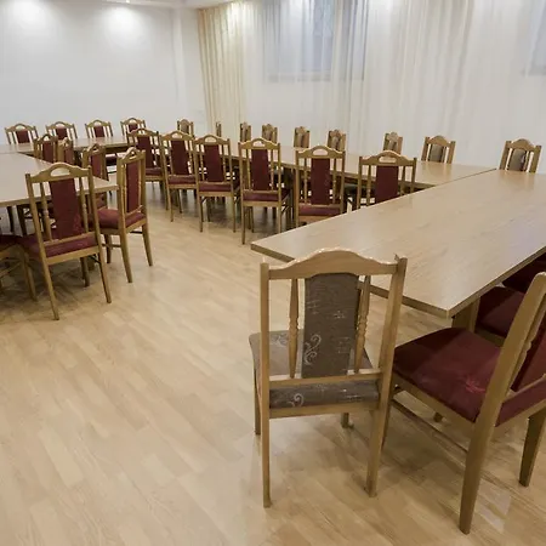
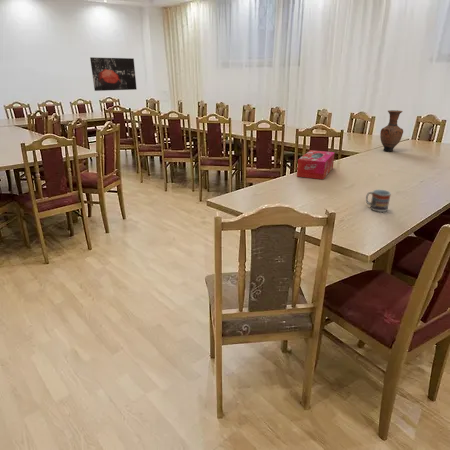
+ wall art (114, 74)
+ tissue box (316, 164)
+ cup (377, 199)
+ vase (391, 131)
